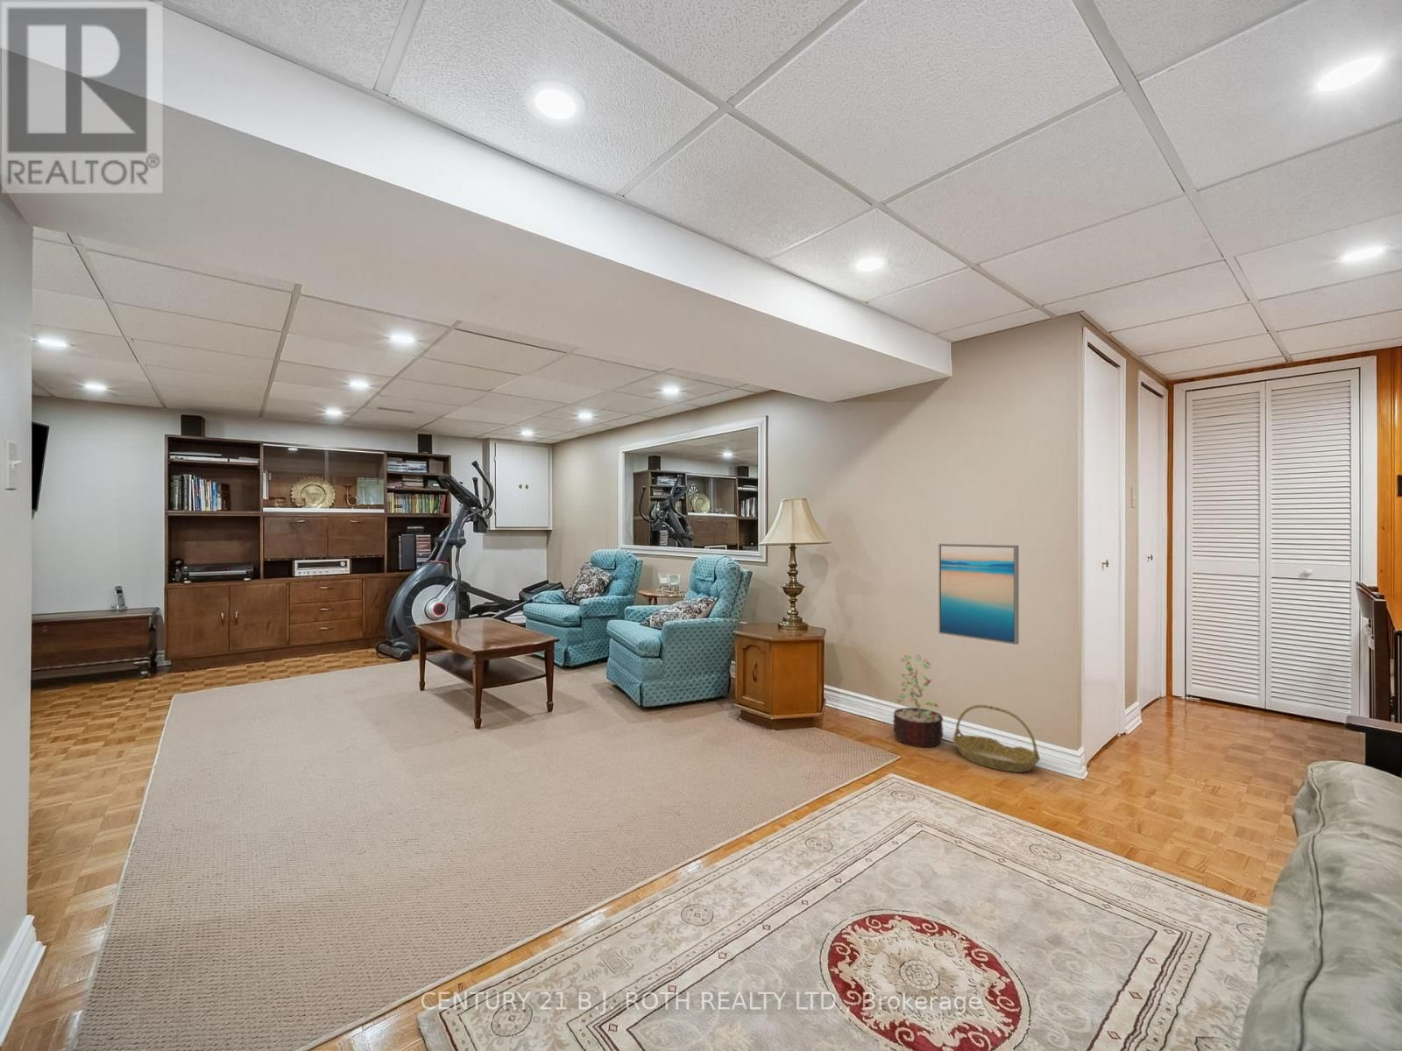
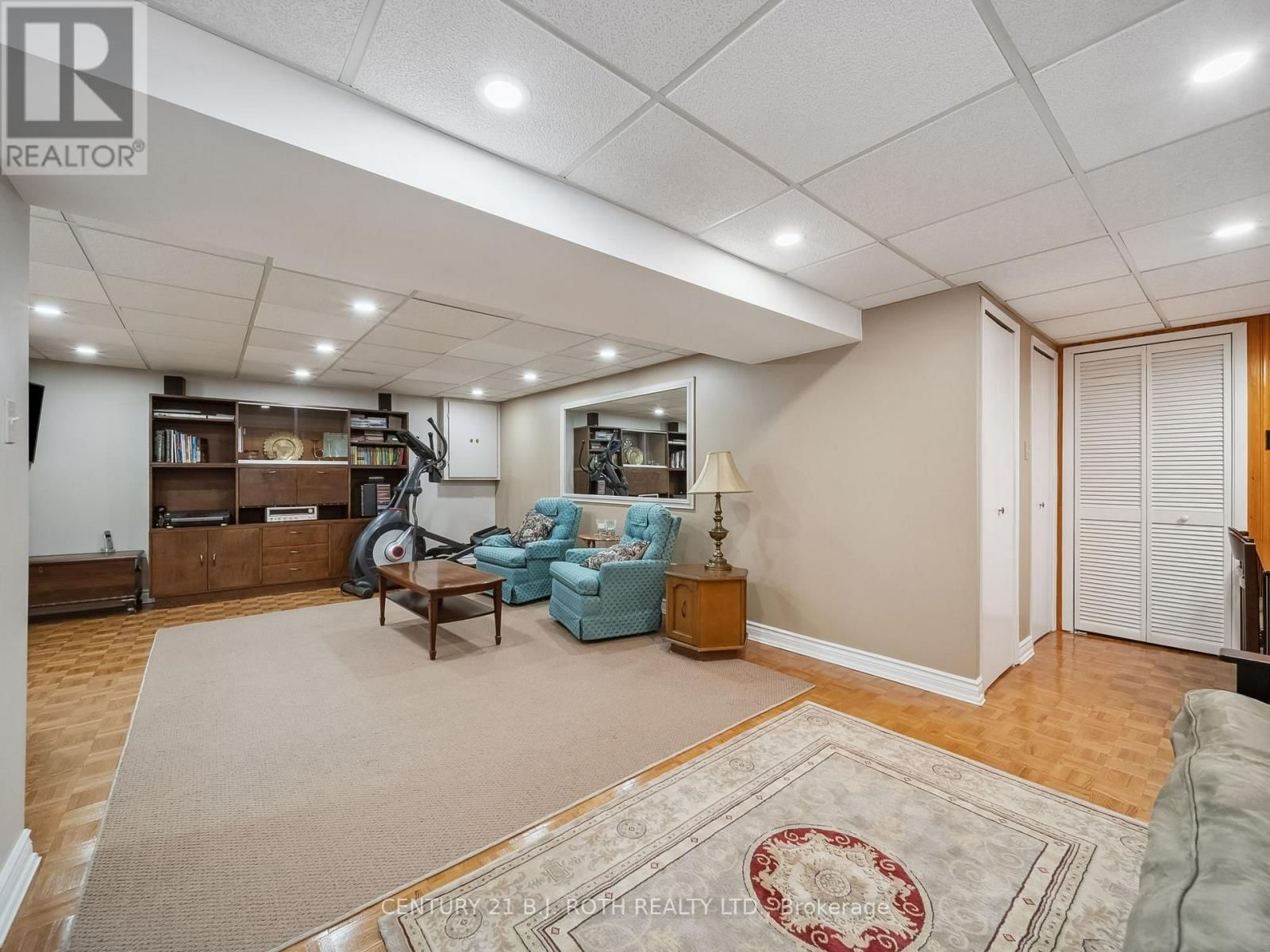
- decorative plant (915, 698)
- basket (991, 739)
- wall art (976, 592)
